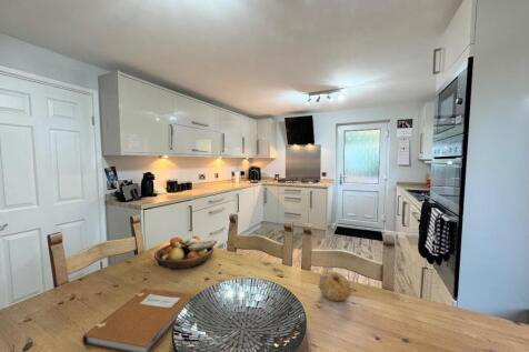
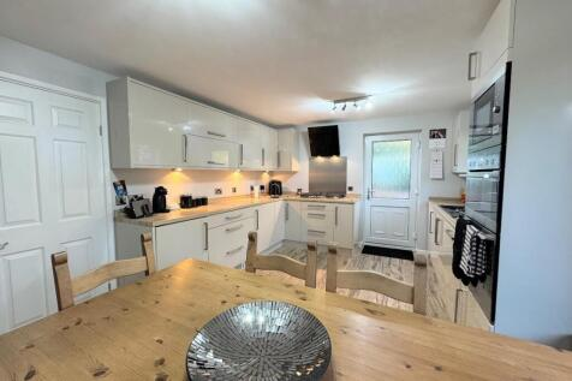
- fruit (333, 284)
- notebook (146, 314)
- fruit bowl (186, 247)
